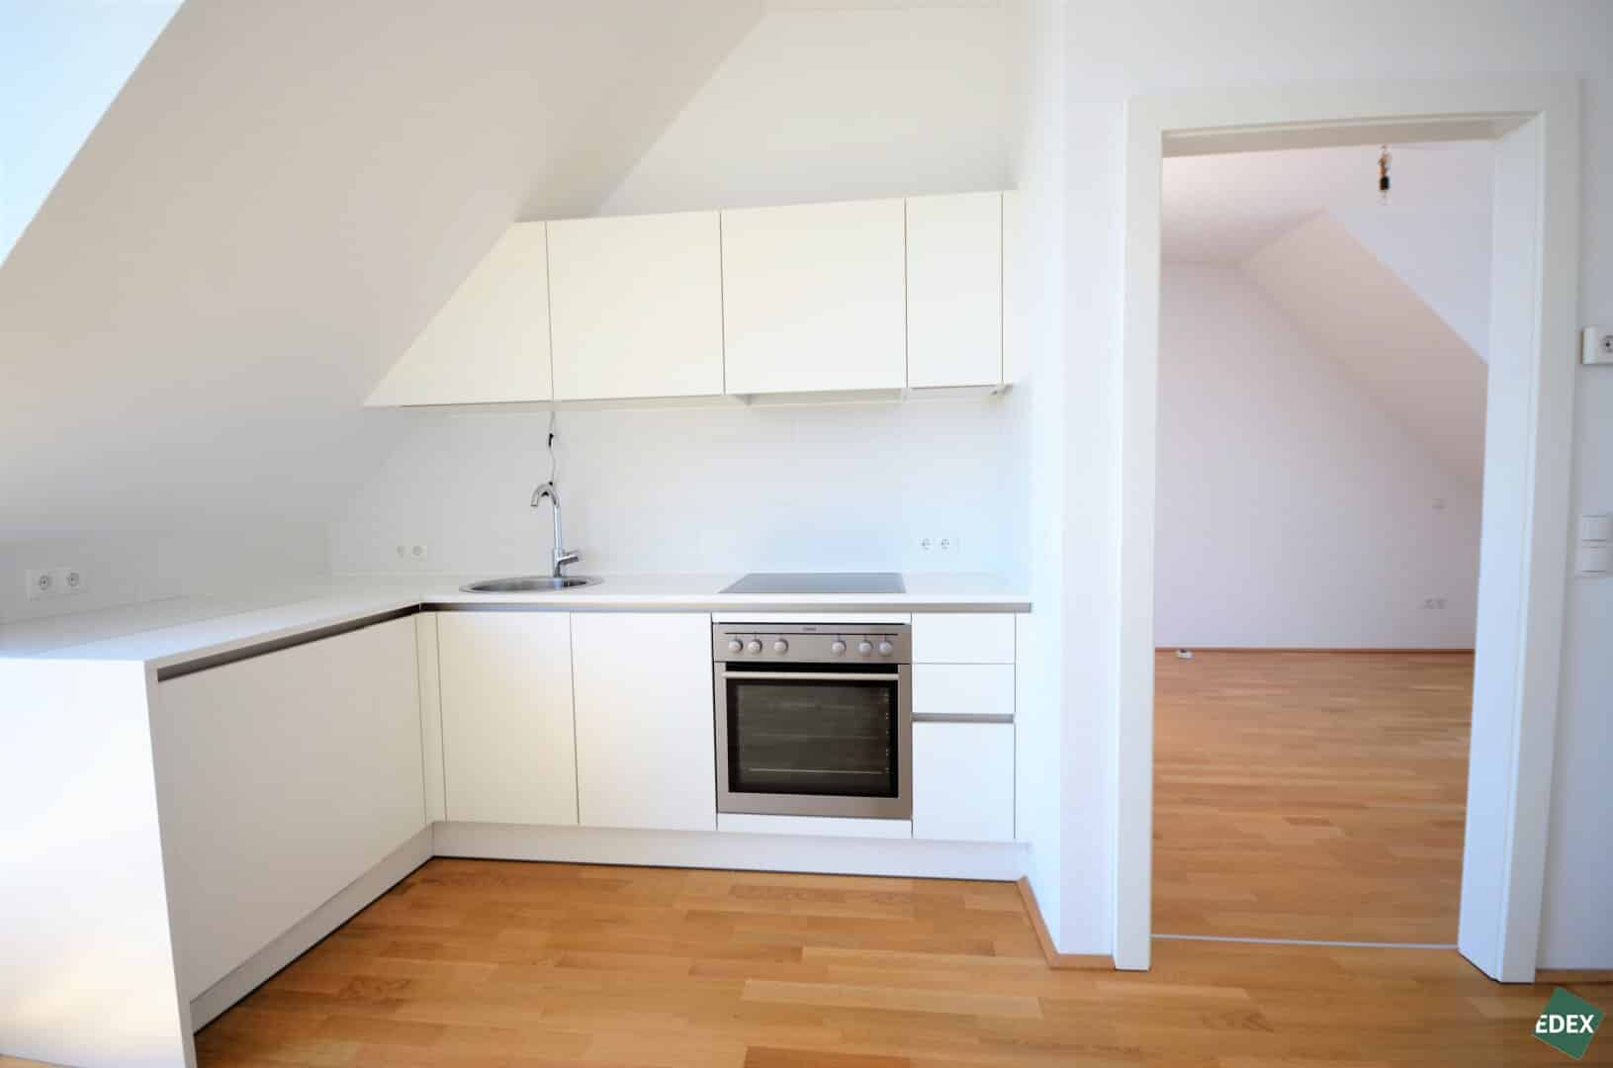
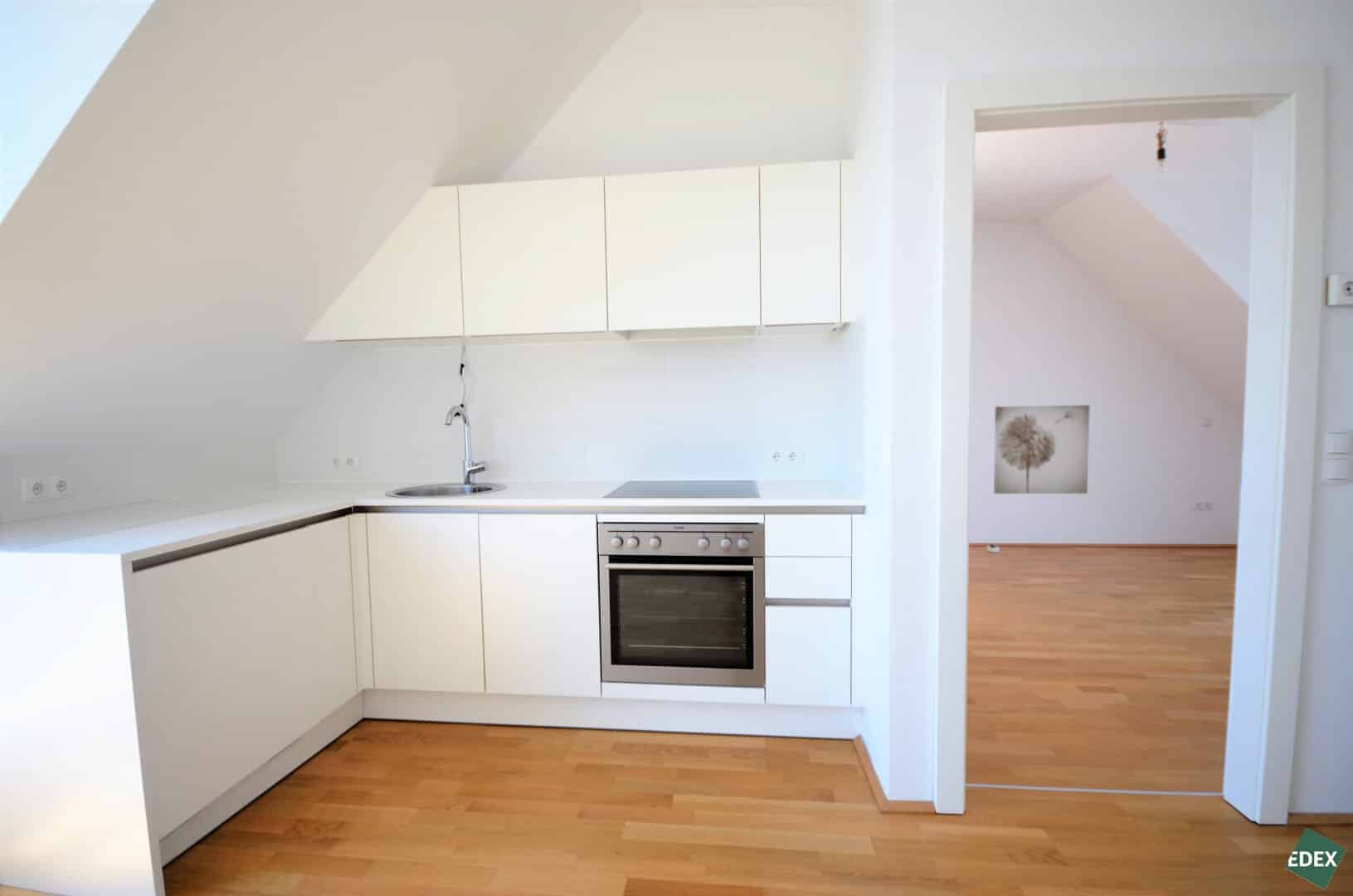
+ wall art (1040, 450)
